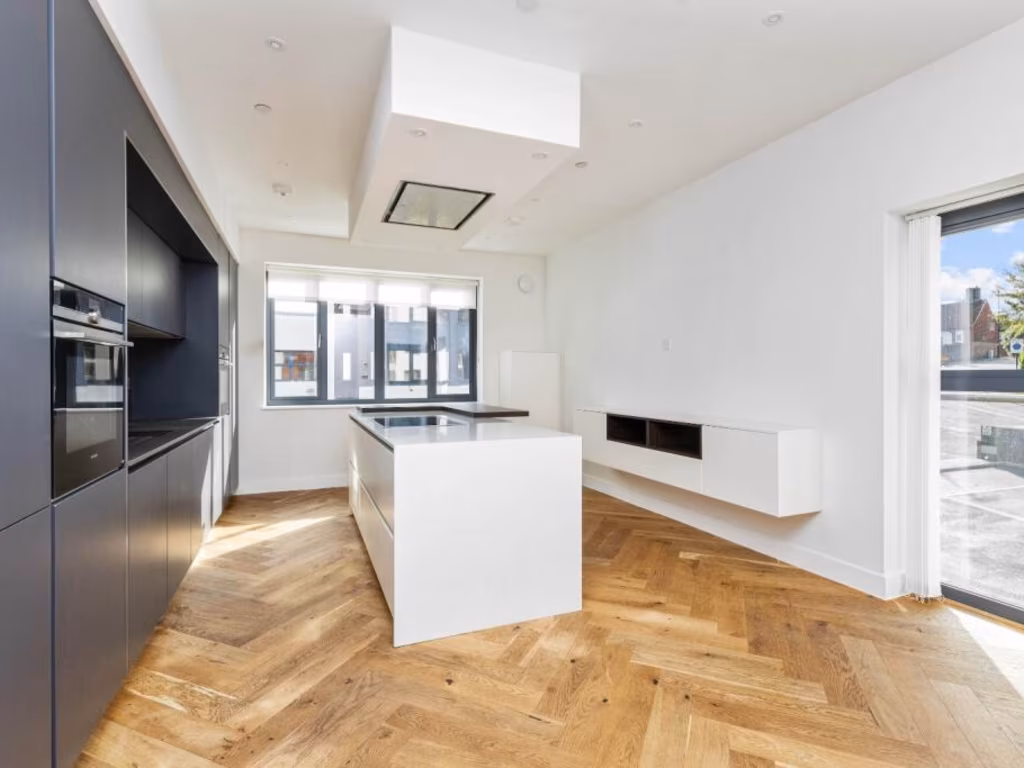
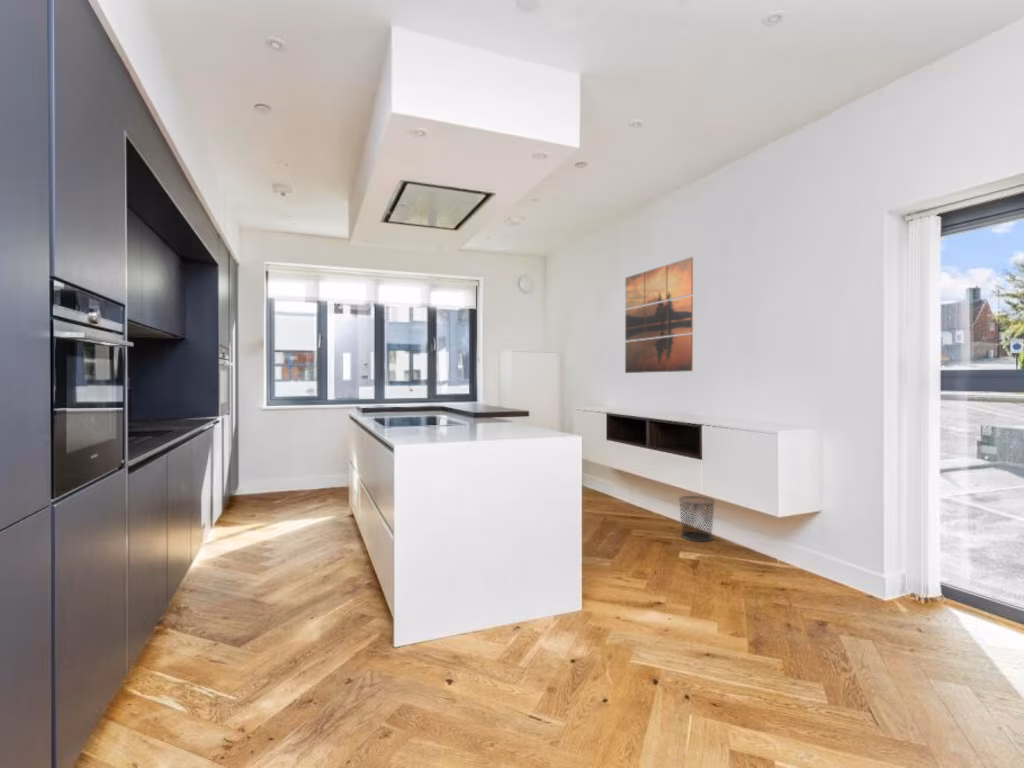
+ waste bin (697, 518)
+ wall art (656, 320)
